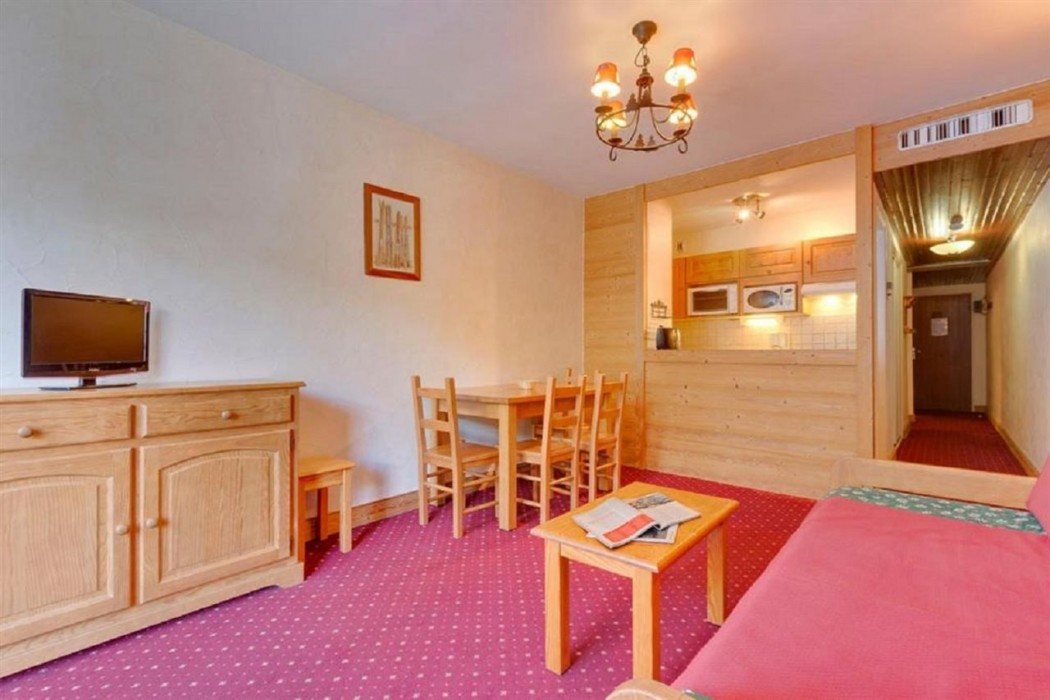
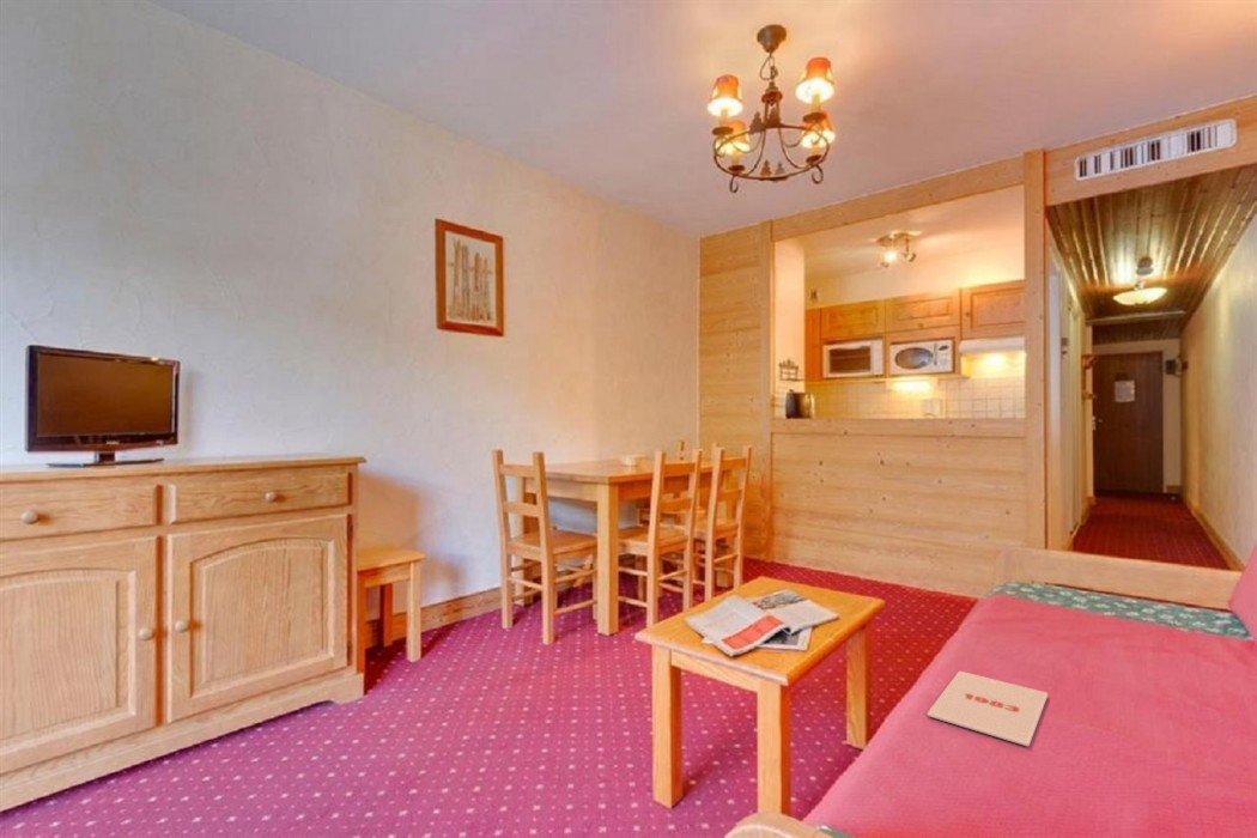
+ magazine (989, 704)
